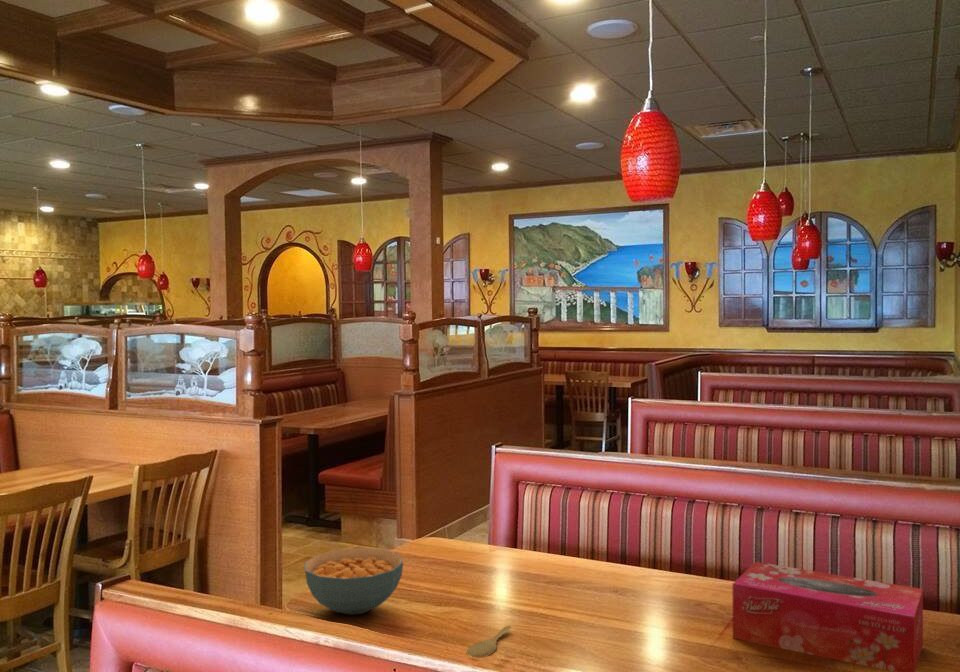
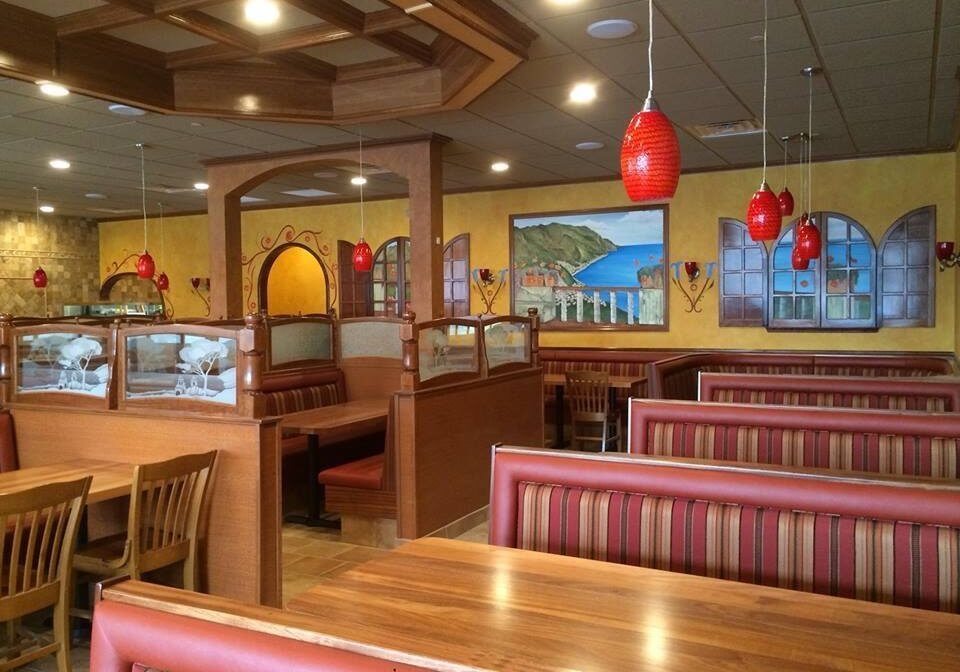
- cereal bowl (354, 586)
- spoon (491, 640)
- tissue box (826, 613)
